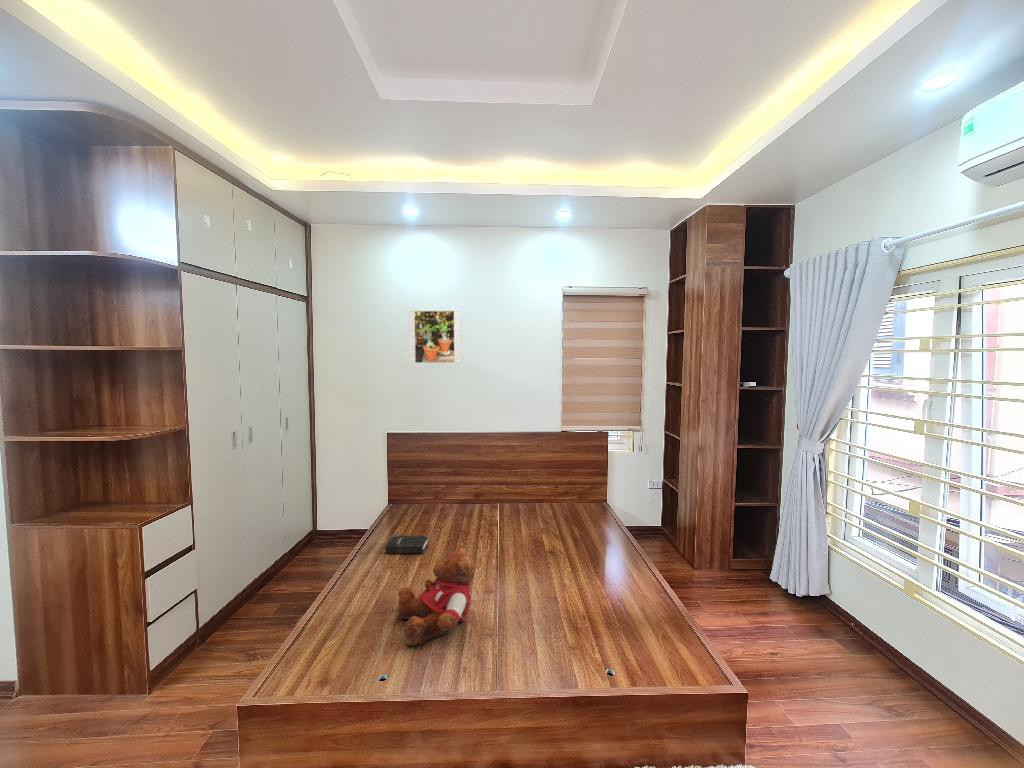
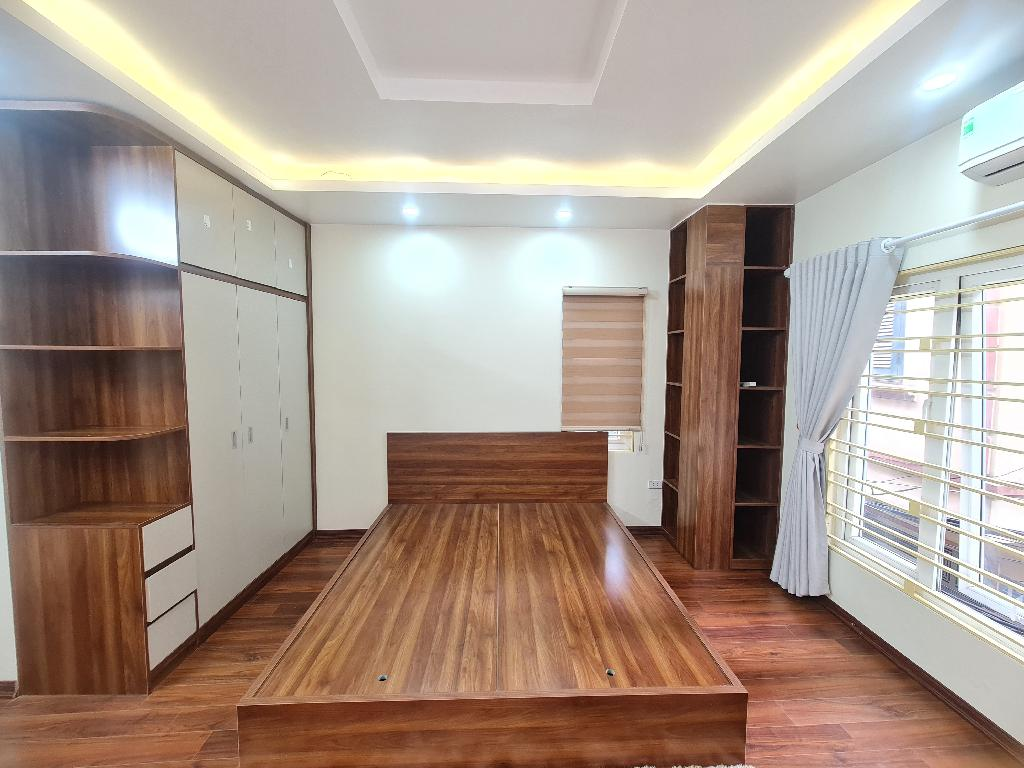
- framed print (434, 337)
- teddy bear (434, 590)
- hardback book (407, 544)
